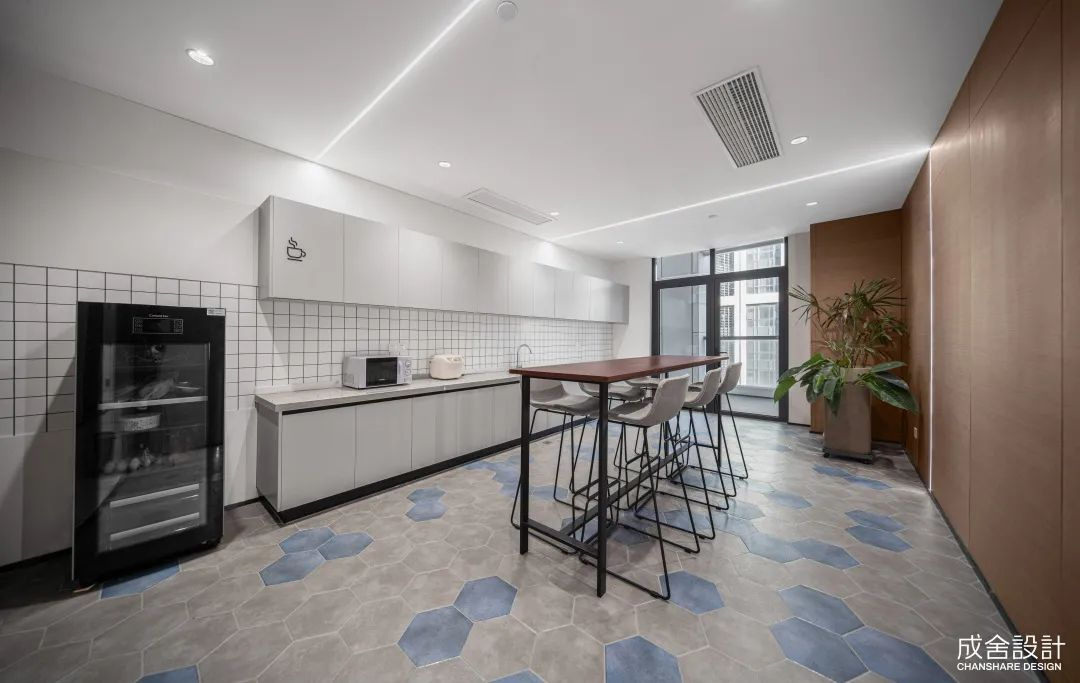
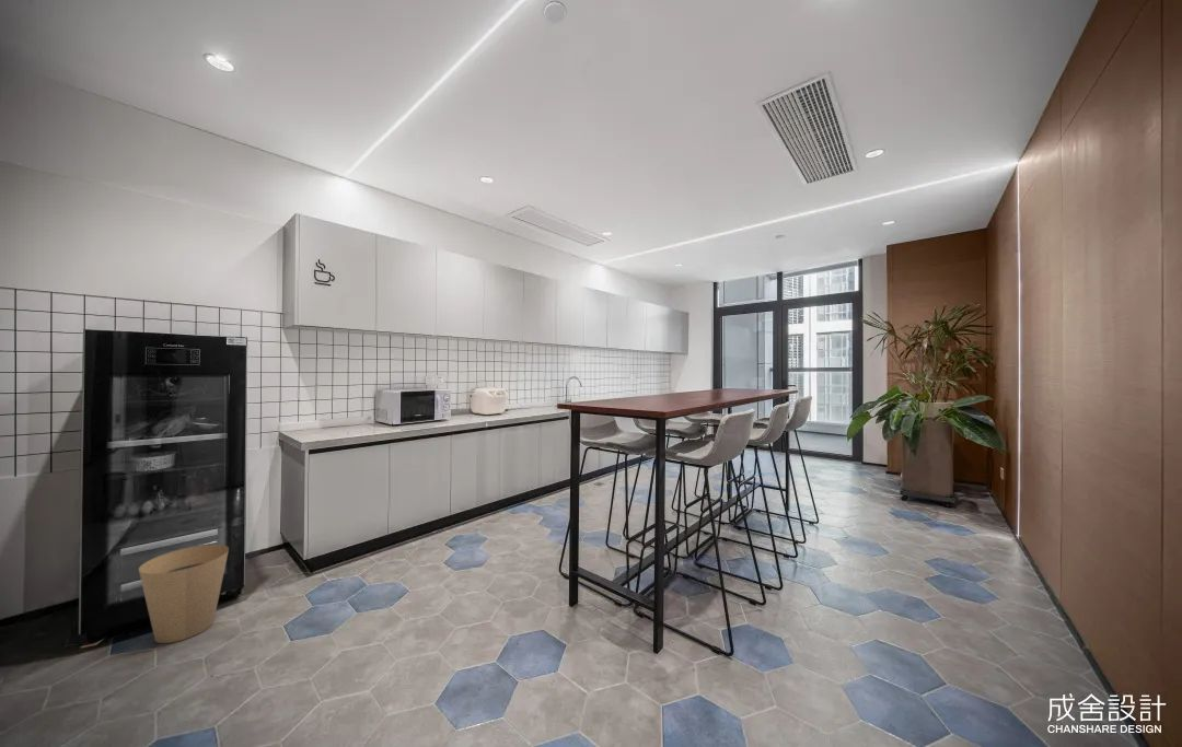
+ trash can (185, 593)
